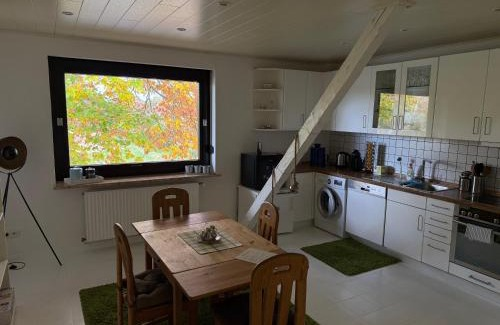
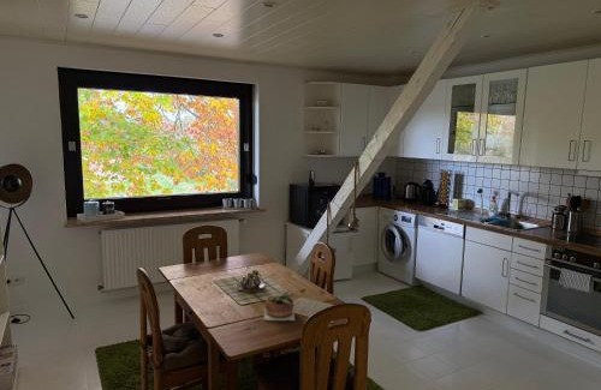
+ succulent plant (279, 301)
